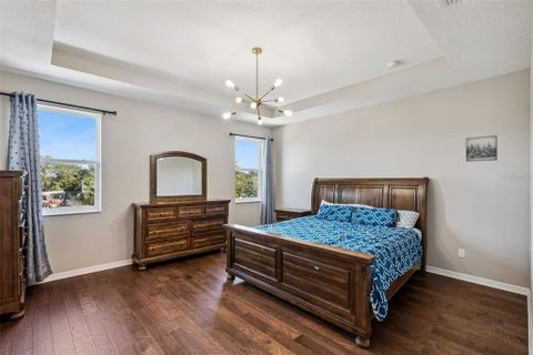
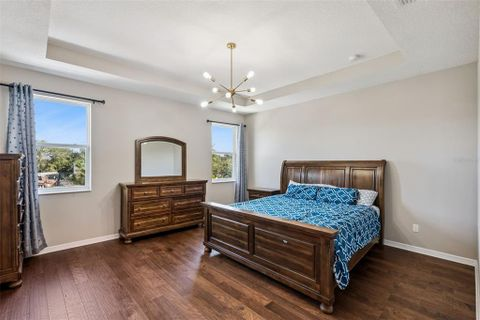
- wall art (481, 149)
